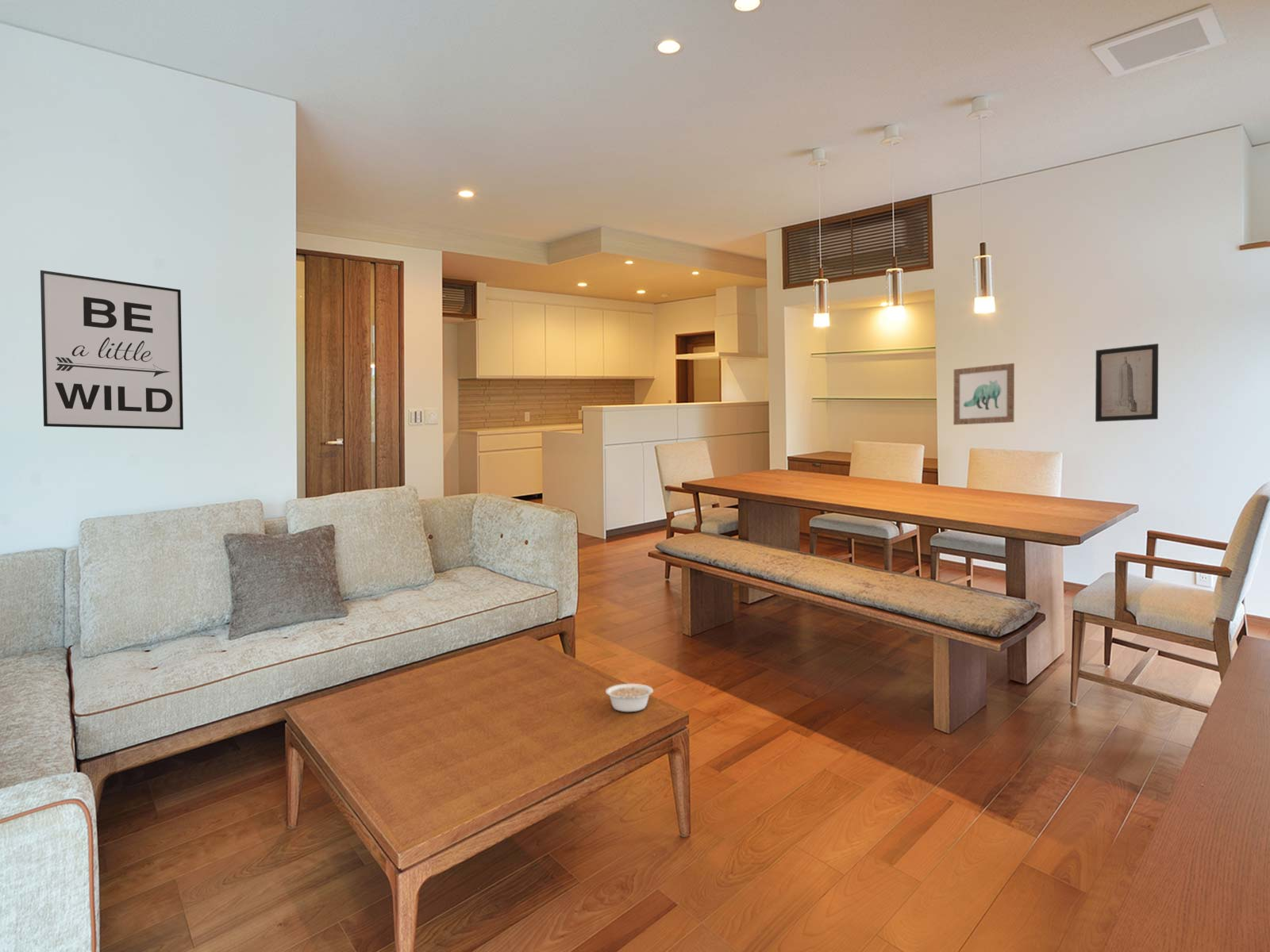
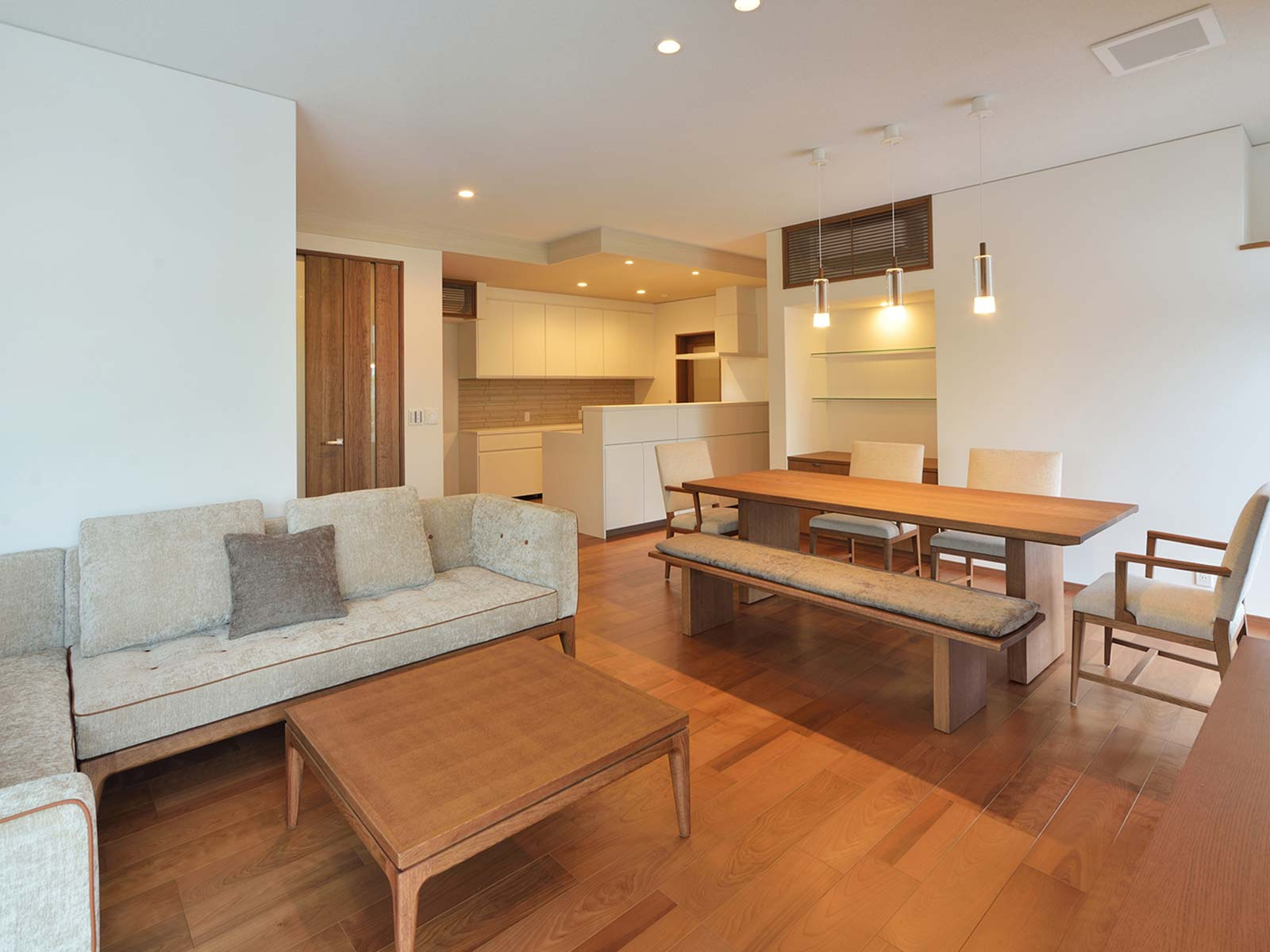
- wall art (983, 394)
- legume (631, 697)
- wall art (1126, 383)
- wall art (115, 354)
